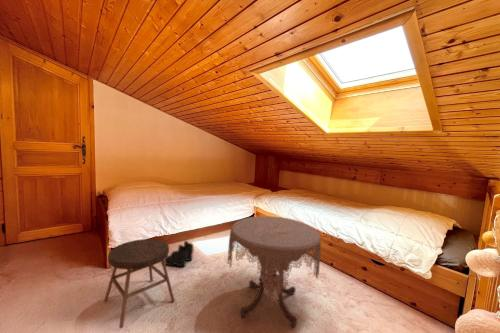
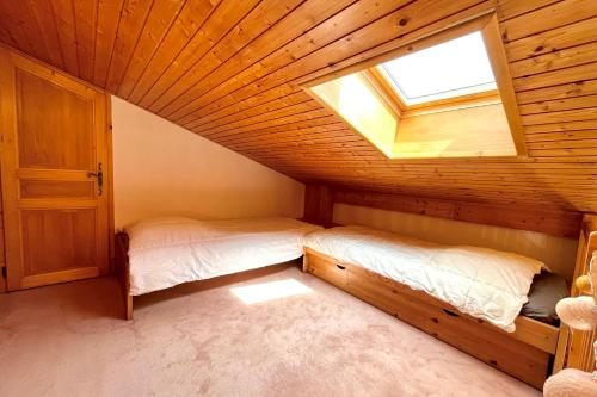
- boots (178, 252)
- side table (271, 266)
- stool (137, 270)
